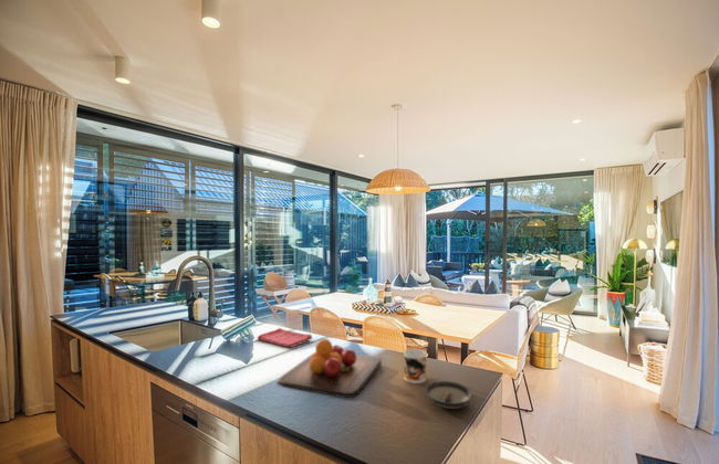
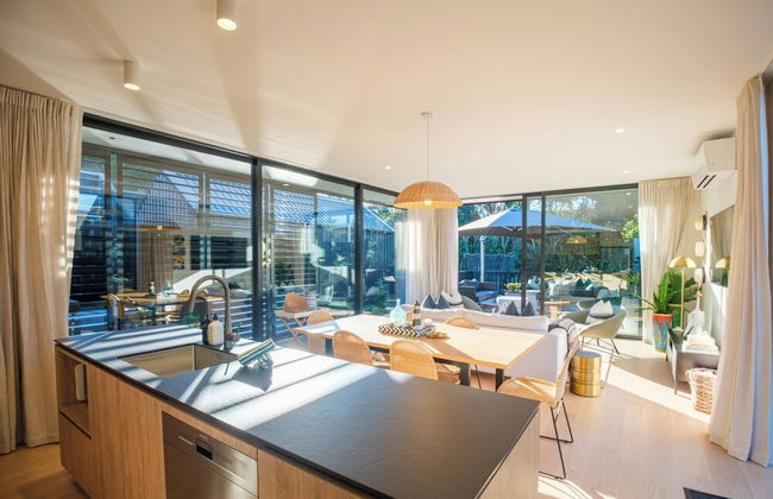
- mug (416, 363)
- chopping board (333, 356)
- dish towel (284, 337)
- saucer (448, 397)
